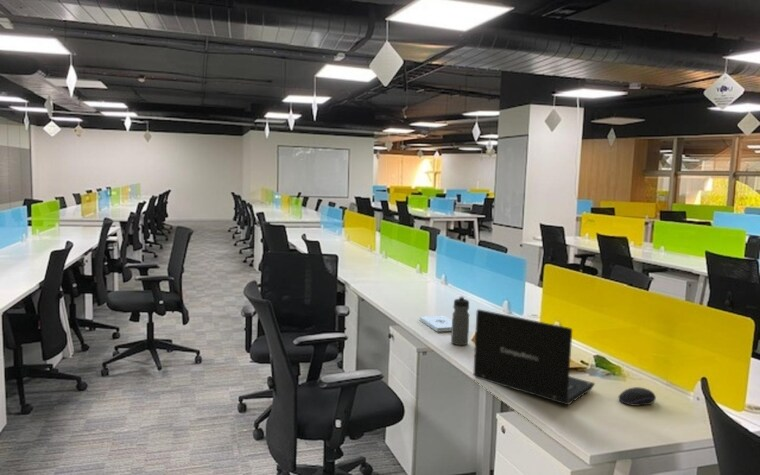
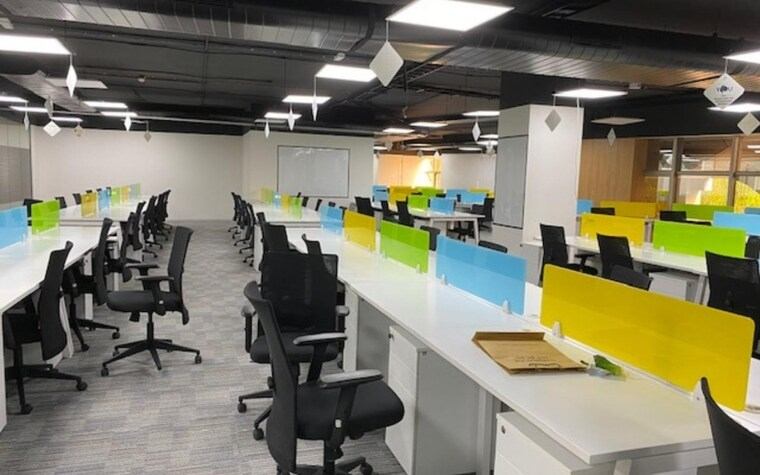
- notepad (440, 323)
- computer mouse (637, 395)
- water bottle (460, 319)
- laptop (534, 348)
